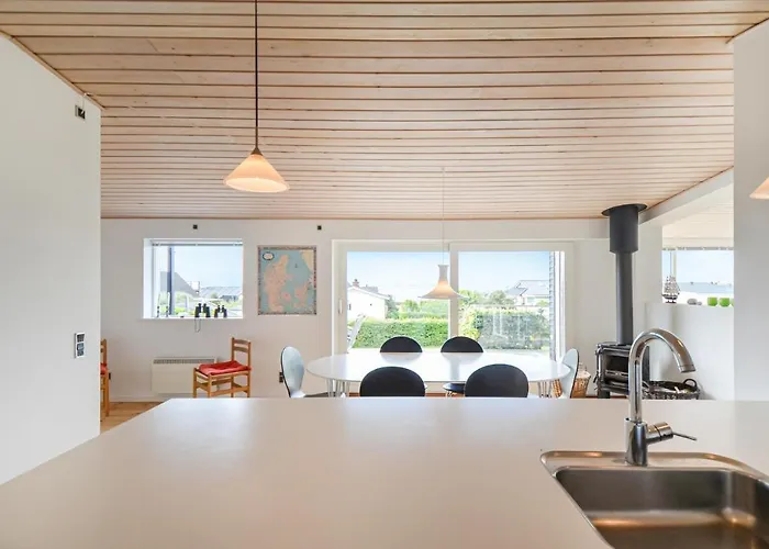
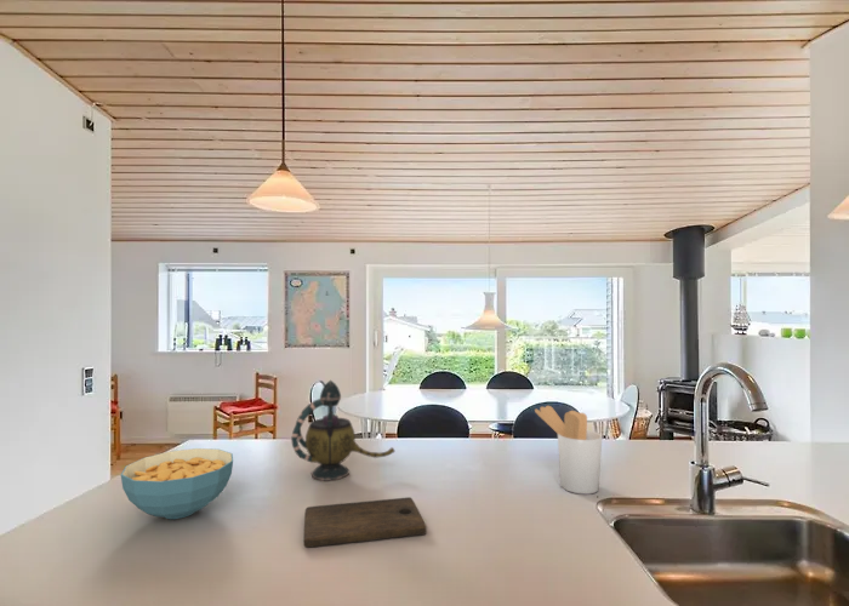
+ cereal bowl (180, 487)
+ utensil holder (568, 445)
+ teapot (344, 425)
+ cutting board (363, 520)
